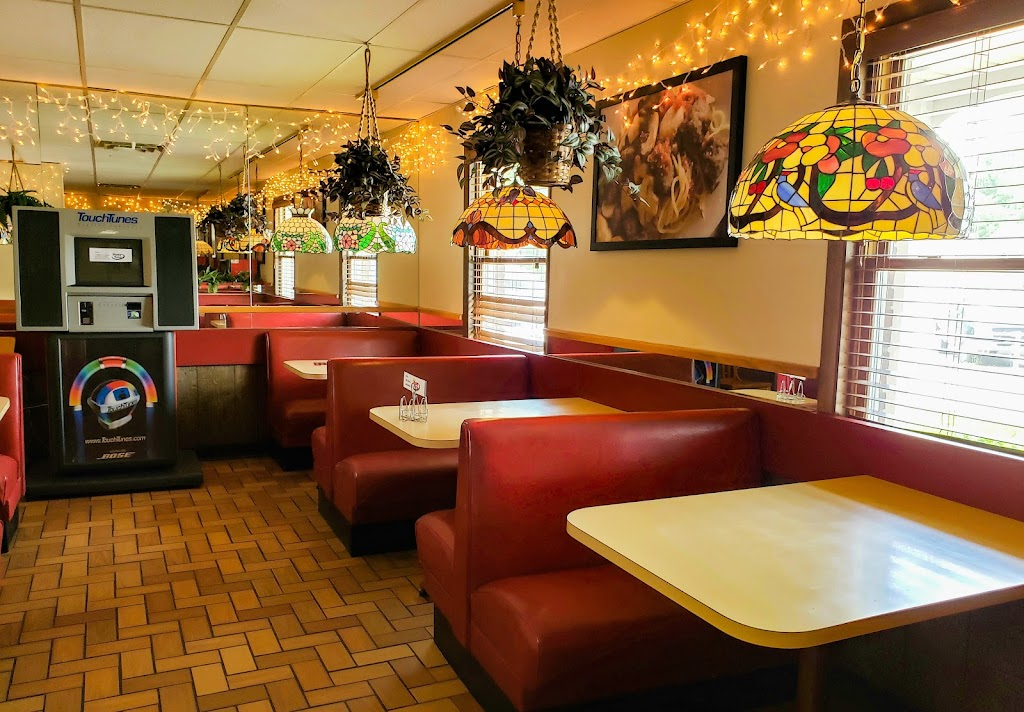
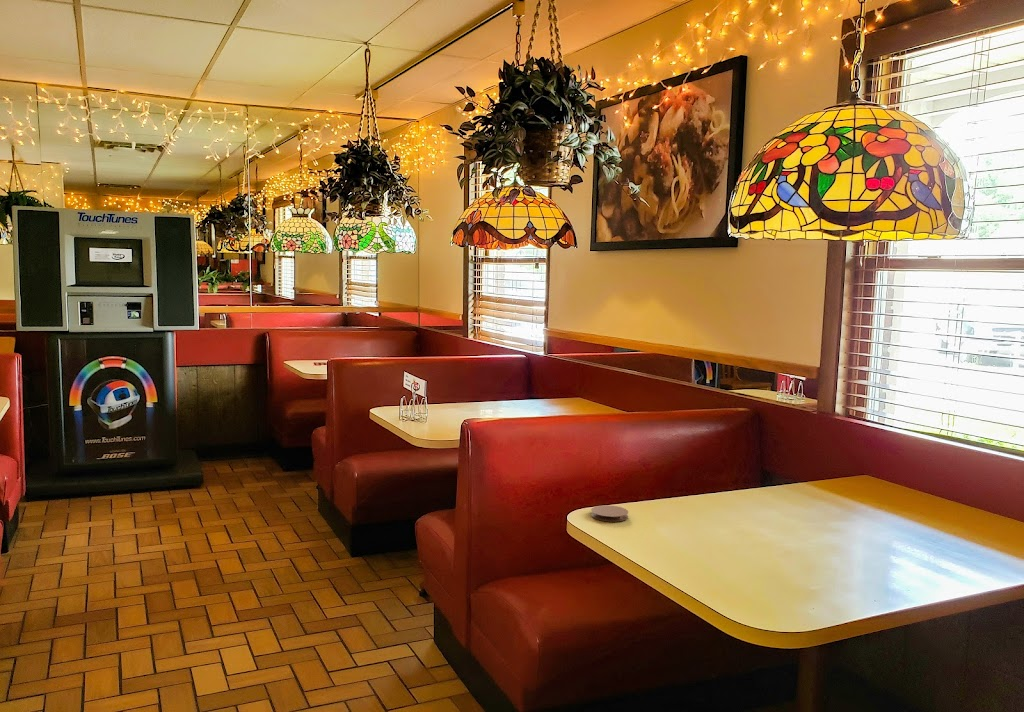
+ coaster (609, 513)
